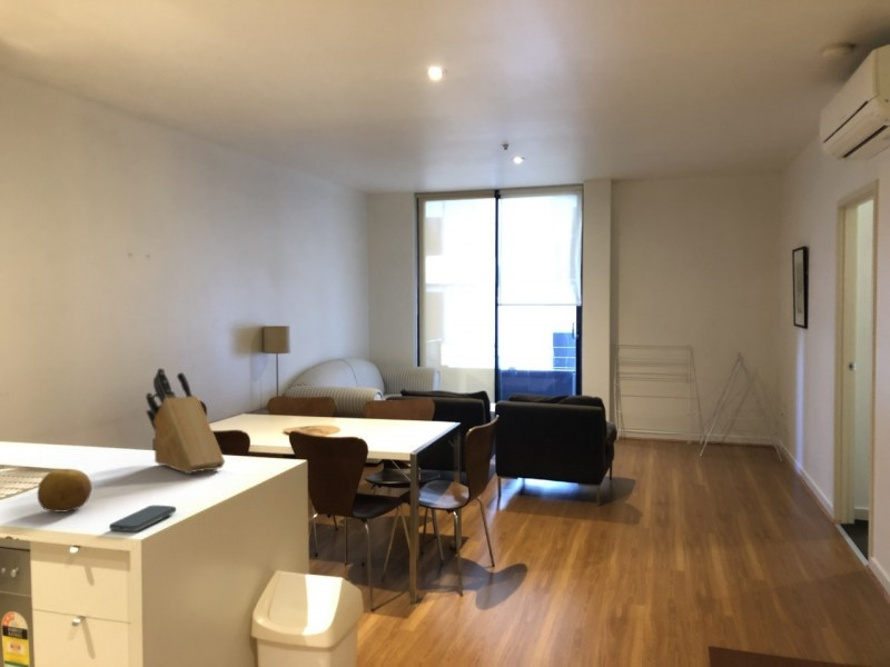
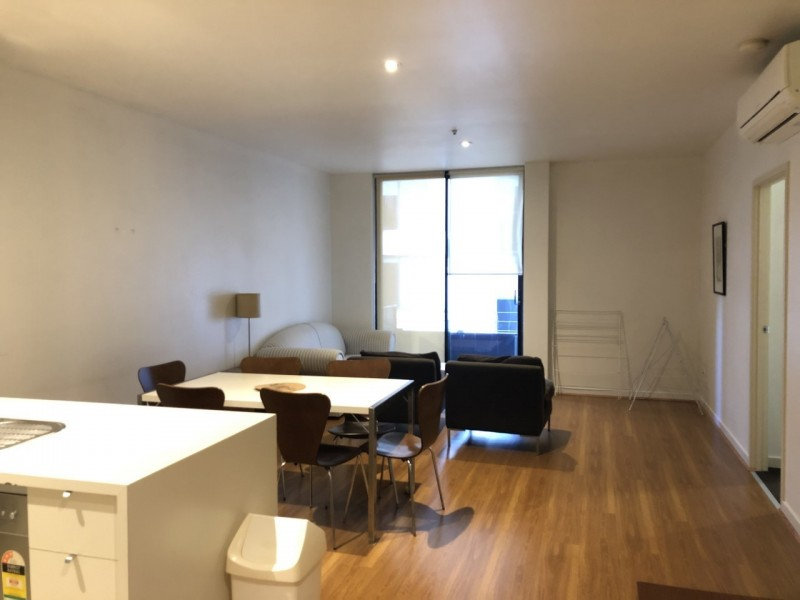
- smartphone (144, 517)
- fruit (65, 490)
- knife block (182, 417)
